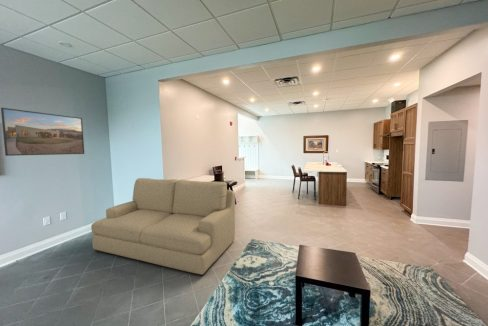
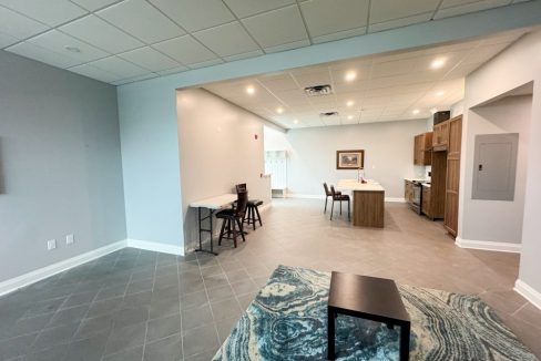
- sofa (165, 214)
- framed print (48, 134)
